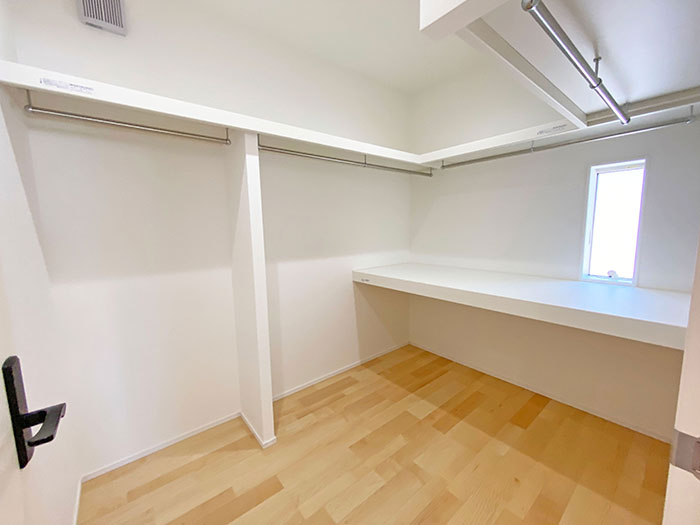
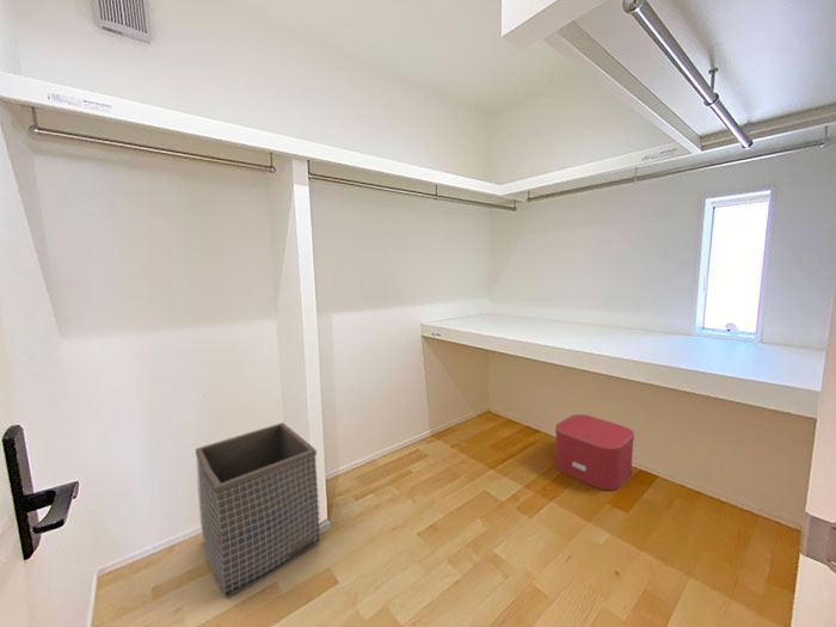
+ laundry basket (257, 496)
+ storage box (592, 448)
